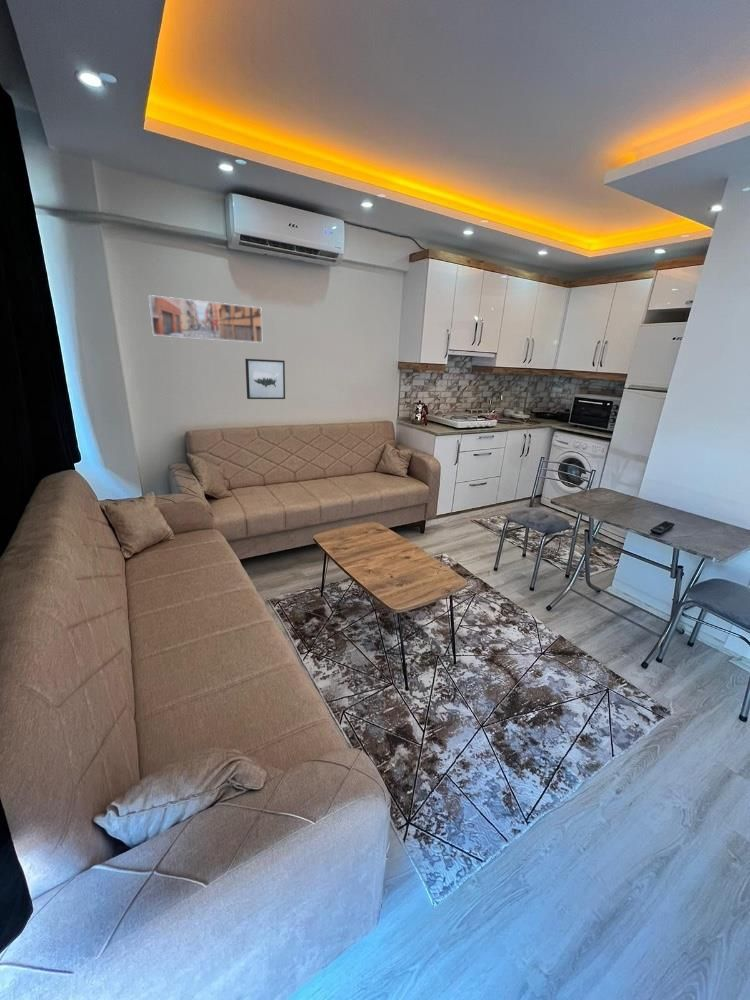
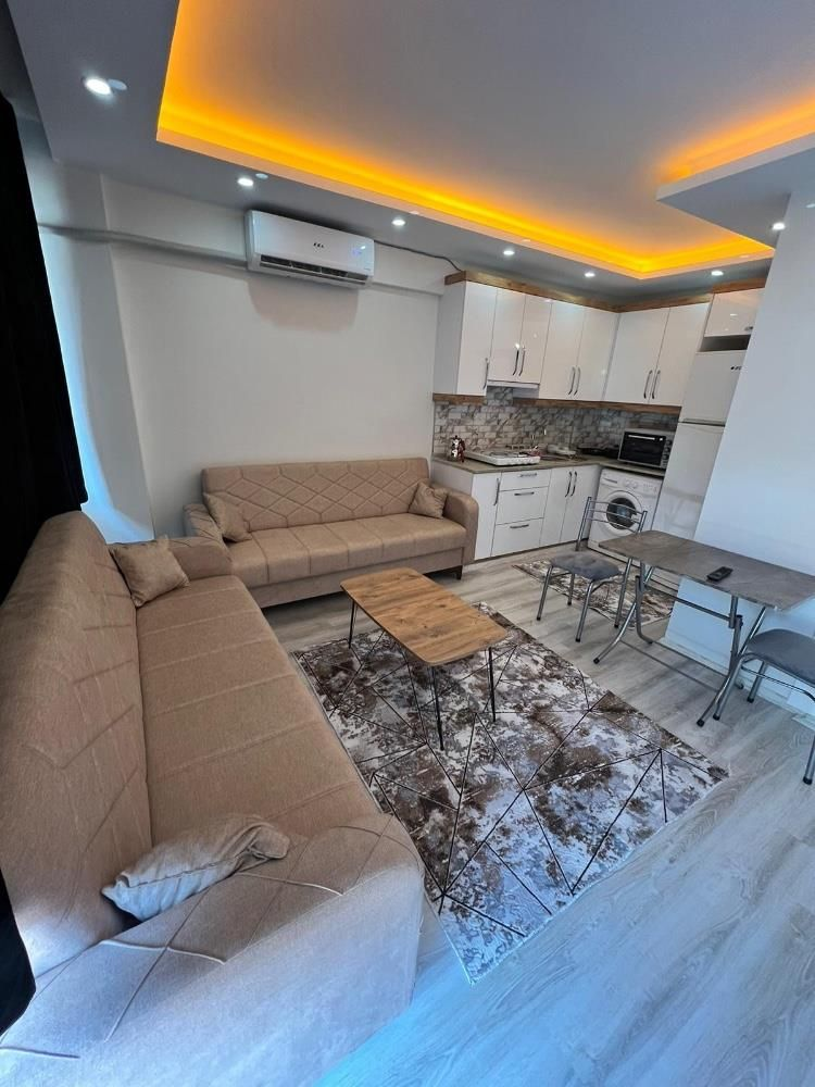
- wall art (265, 379)
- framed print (209, 320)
